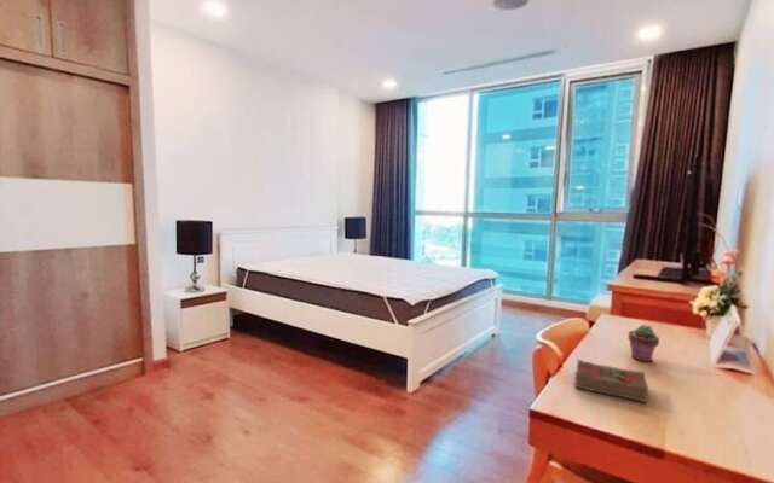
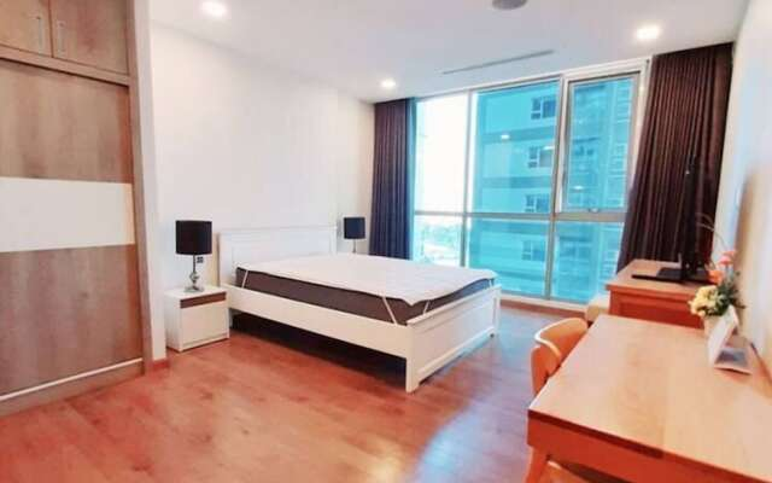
- potted succulent (642, 342)
- book (610, 378)
